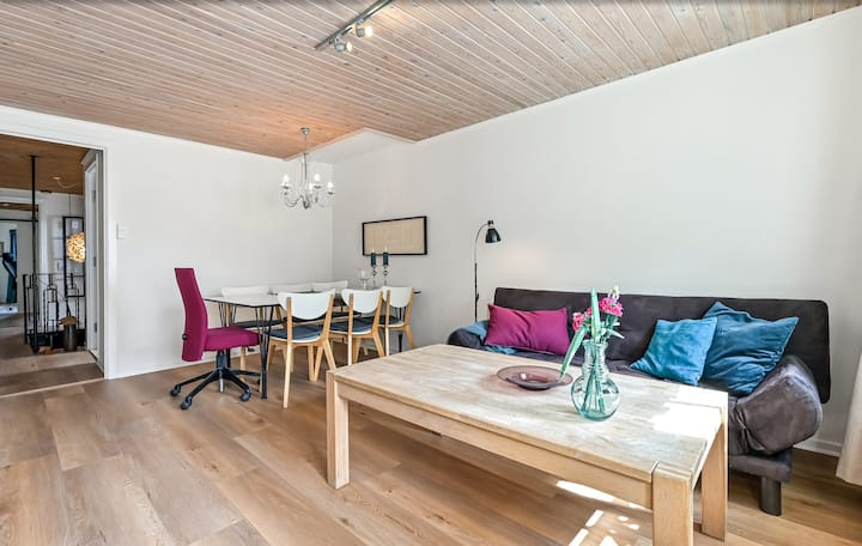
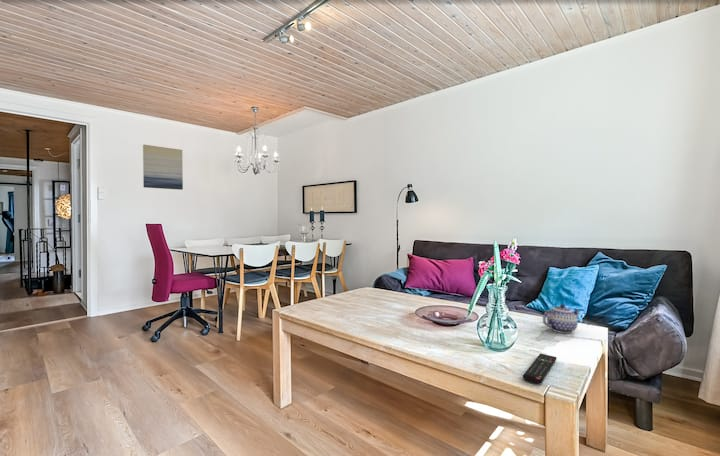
+ teapot (561, 317)
+ wall art (163, 168)
+ remote control (540, 367)
